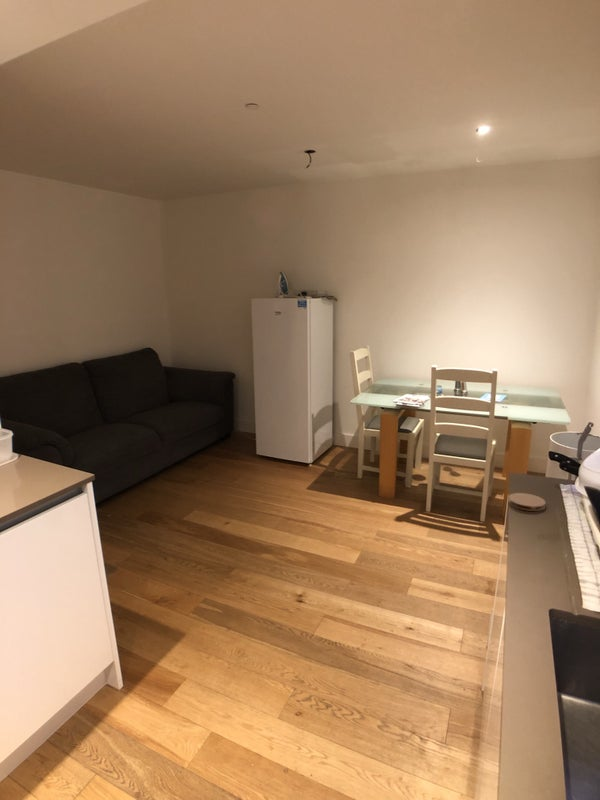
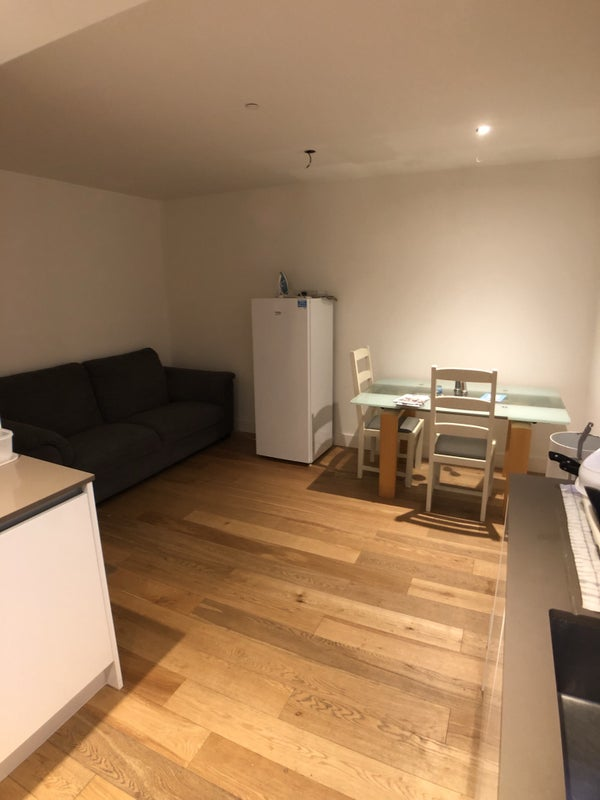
- coaster (526, 501)
